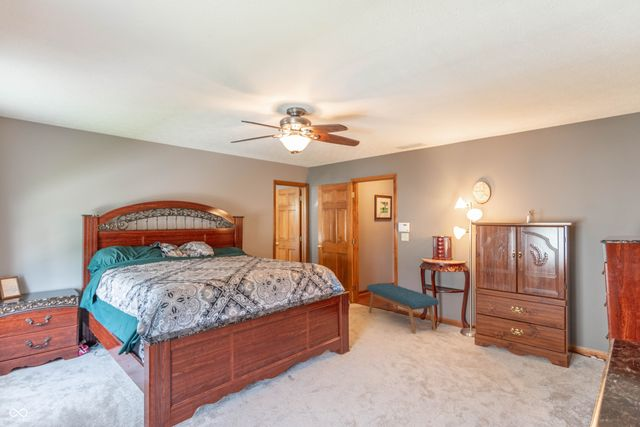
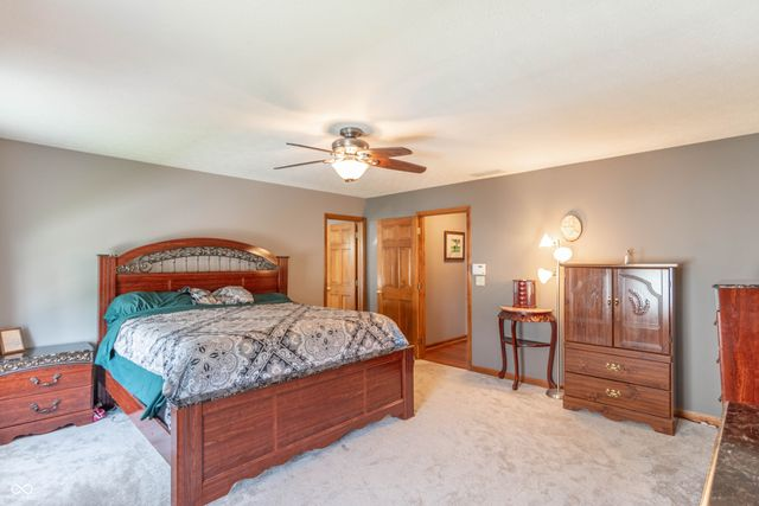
- bench (399, 304)
